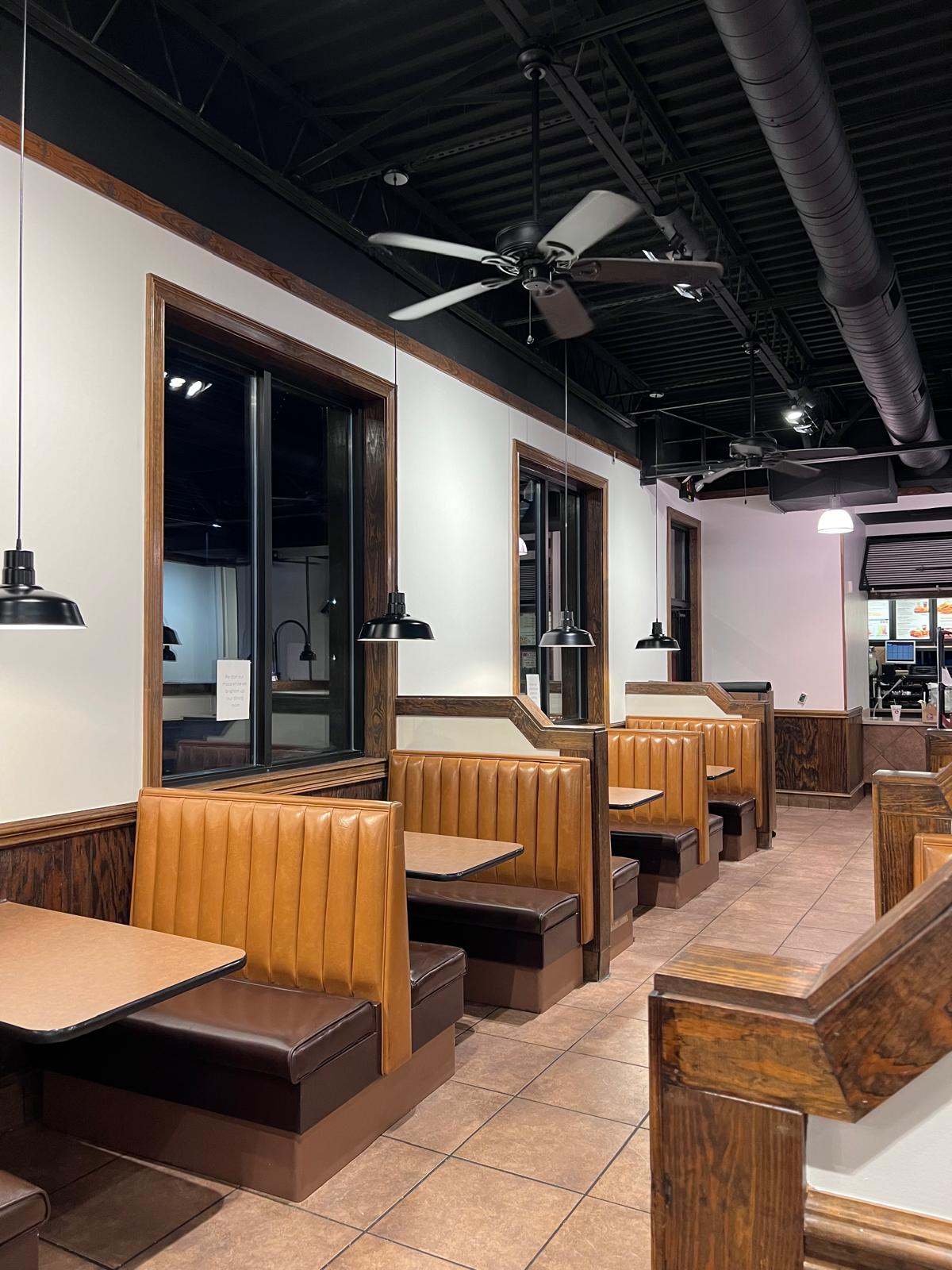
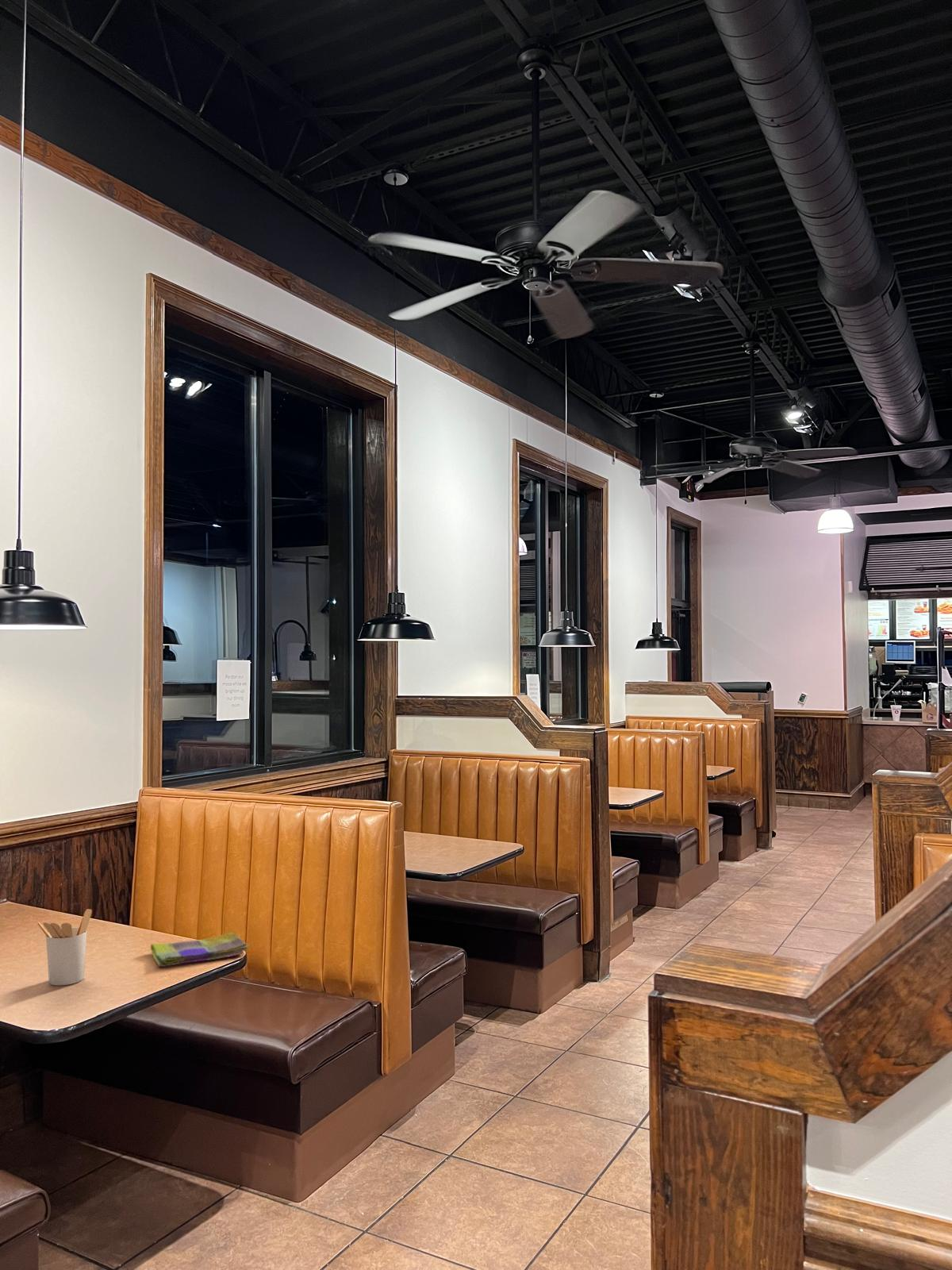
+ utensil holder (63, 948)
+ dish towel (199, 948)
